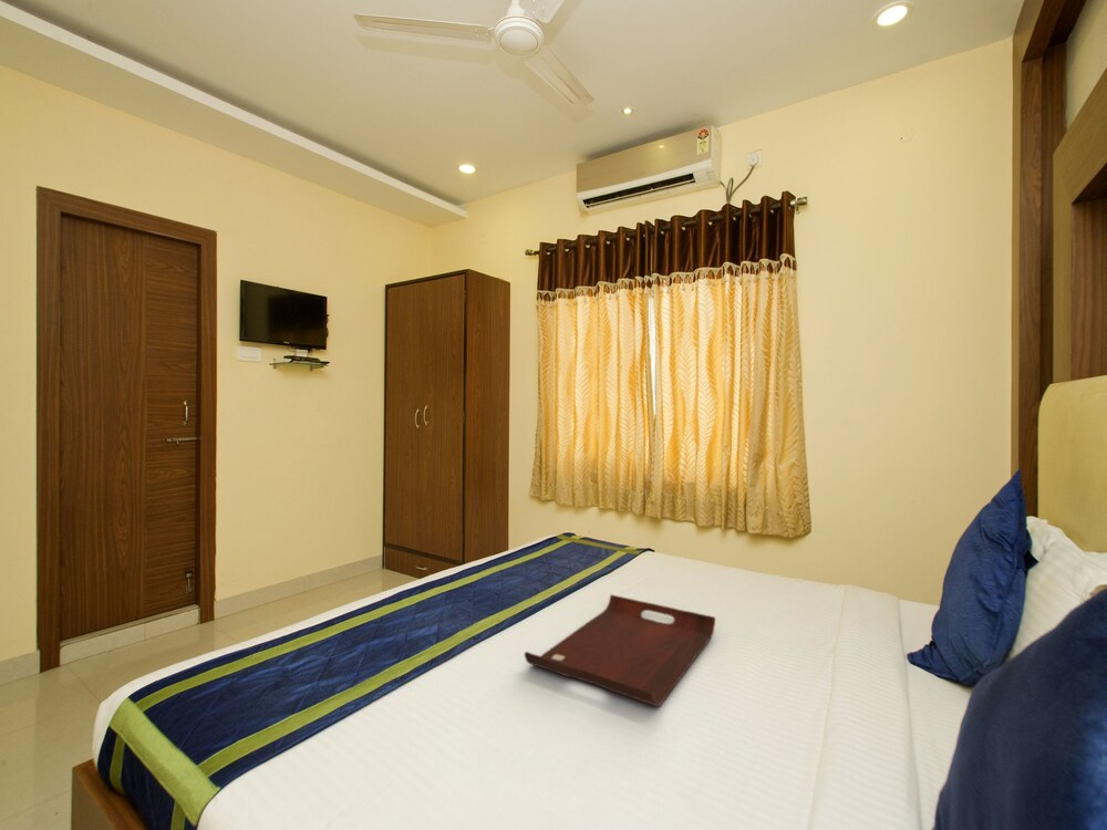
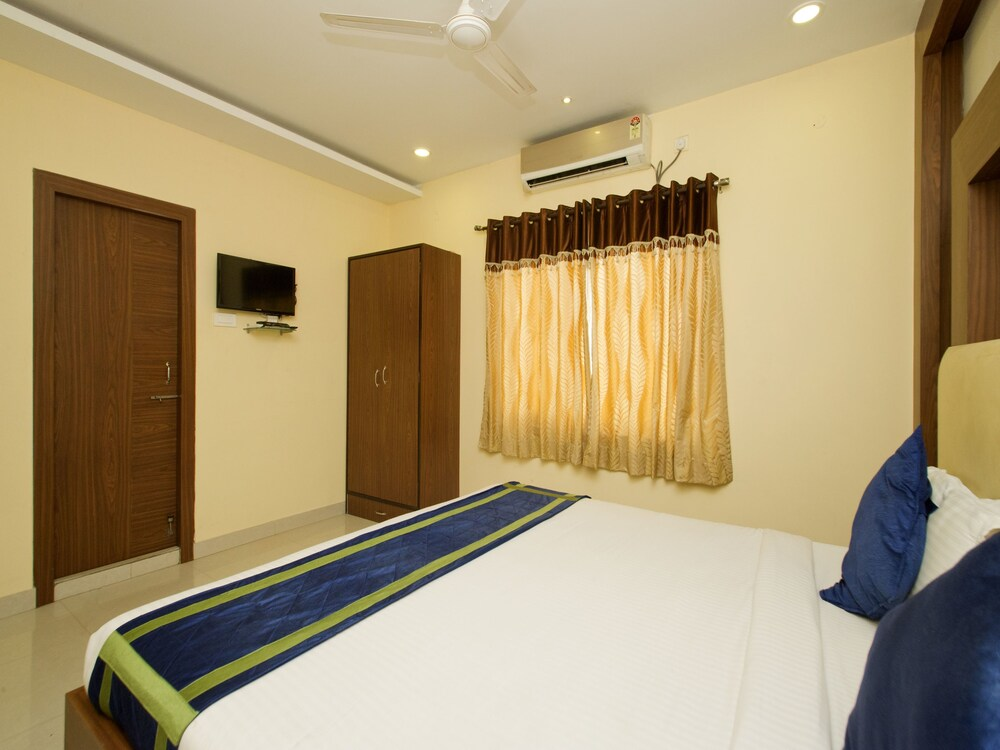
- serving tray (627, 641)
